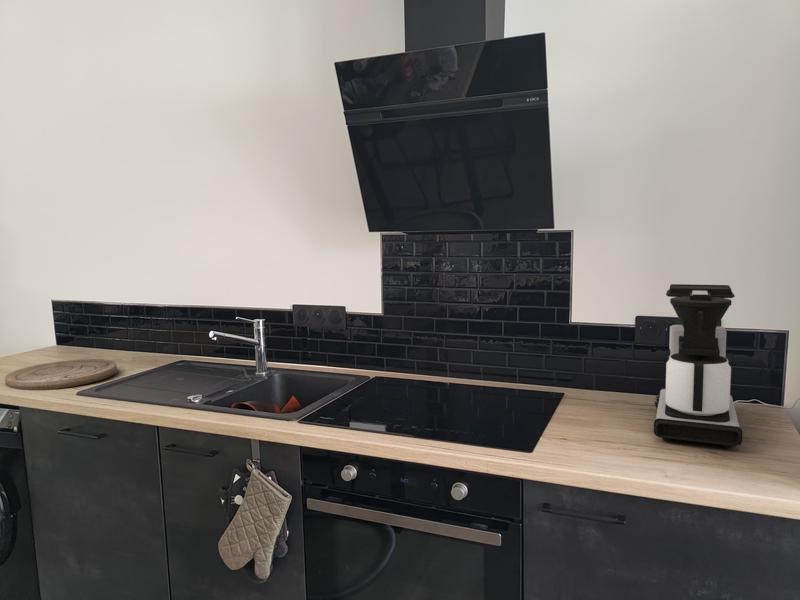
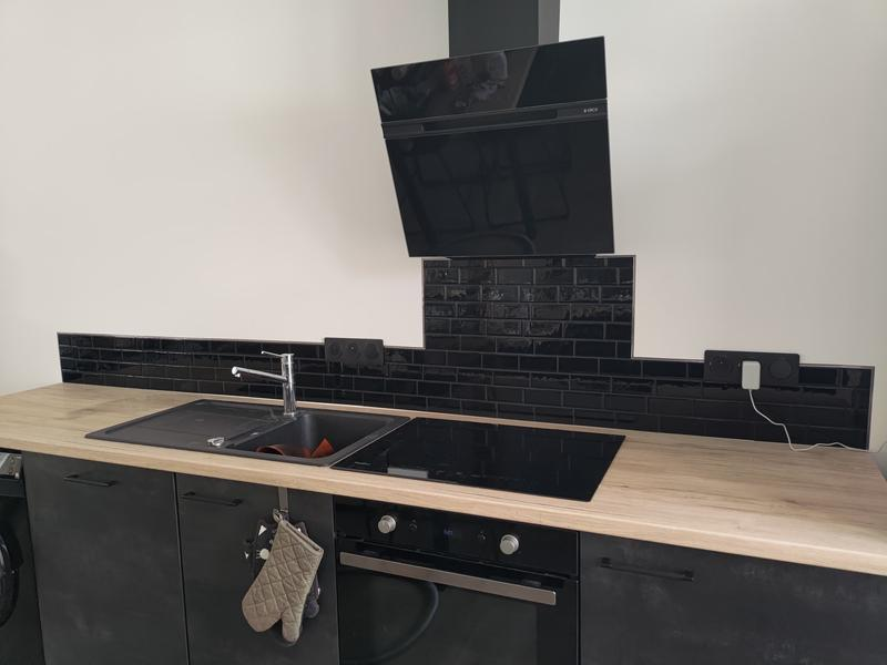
- cutting board (63, 373)
- coffee maker (697, 358)
